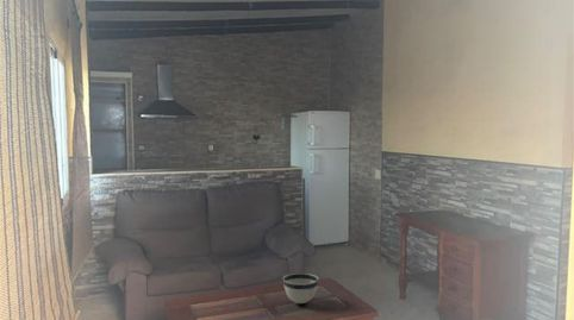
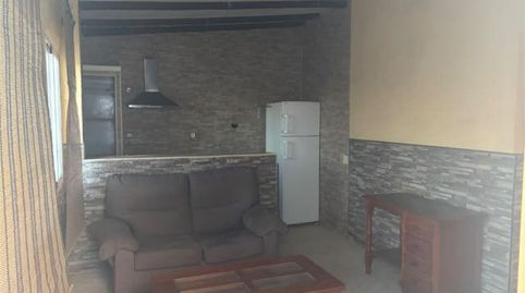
- bowl (300, 290)
